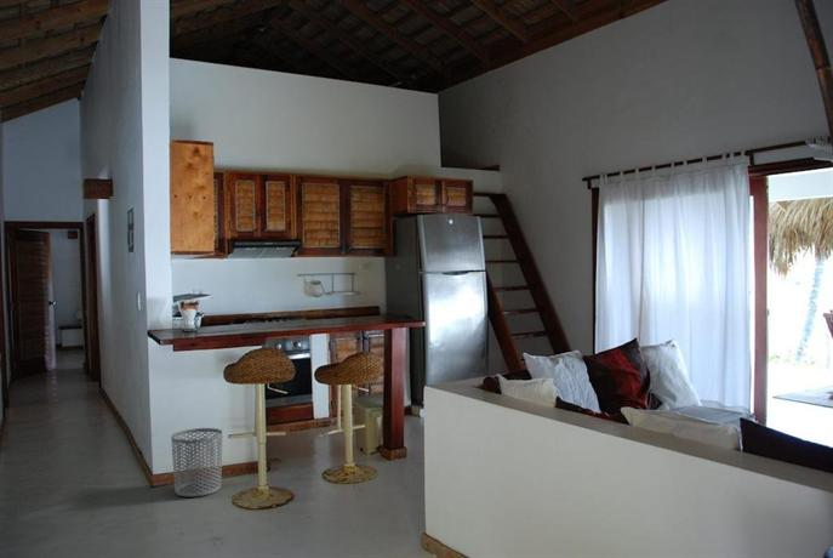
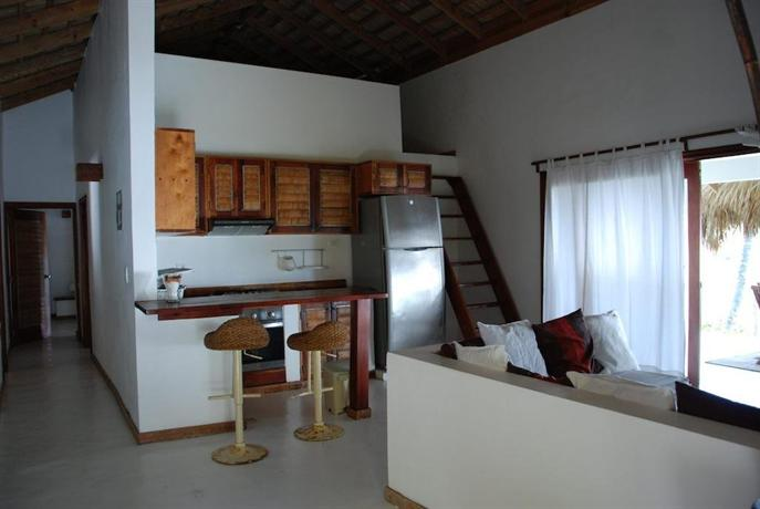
- waste bin (198, 461)
